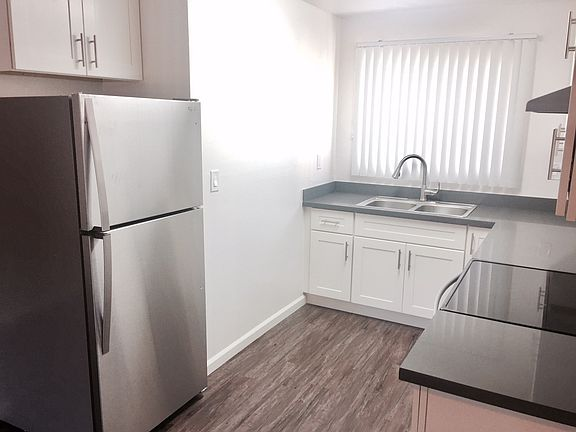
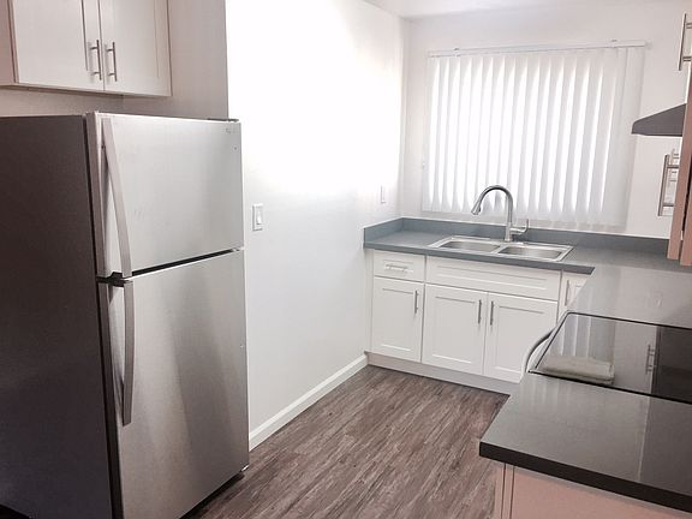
+ washcloth (578, 366)
